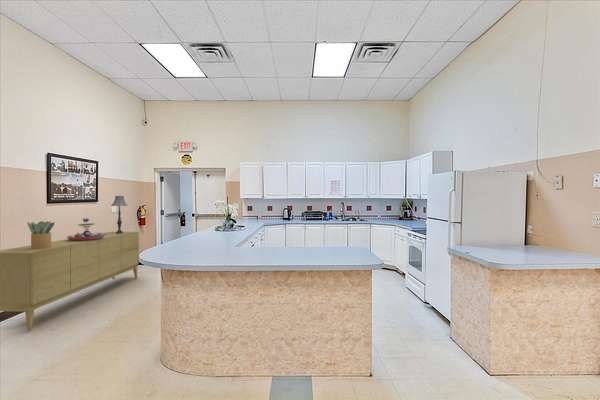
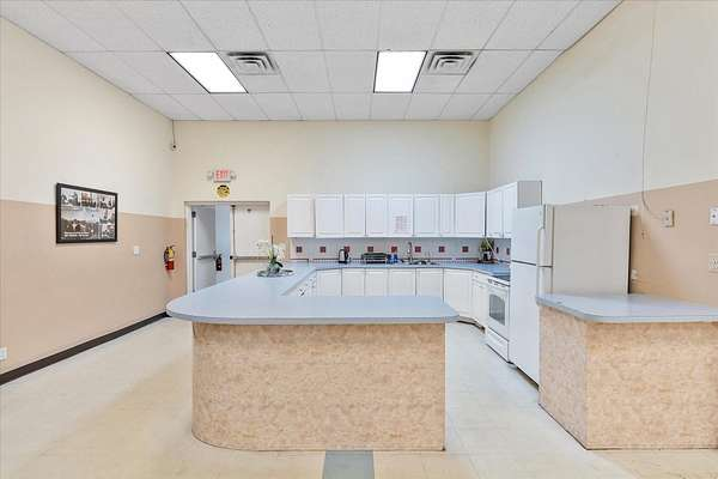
- table lamp (119, 214)
- sideboard (82, 269)
- decorative sculpture (86, 228)
- potted plant (40, 234)
